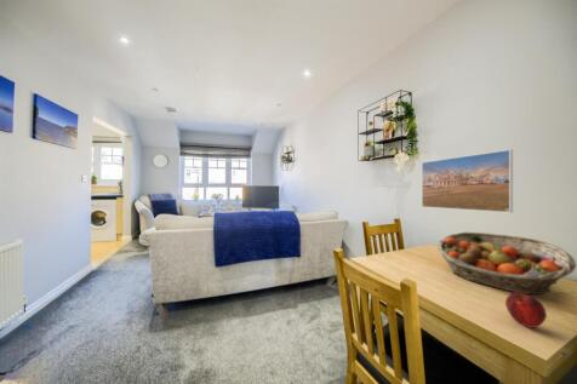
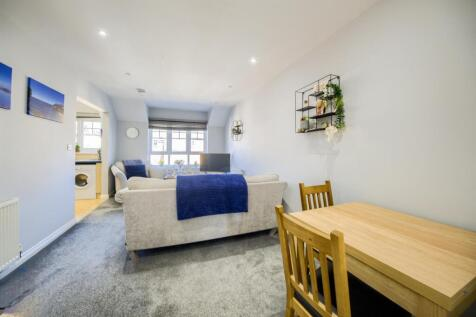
- fruit basket (495, 258)
- apple (524, 309)
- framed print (459, 183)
